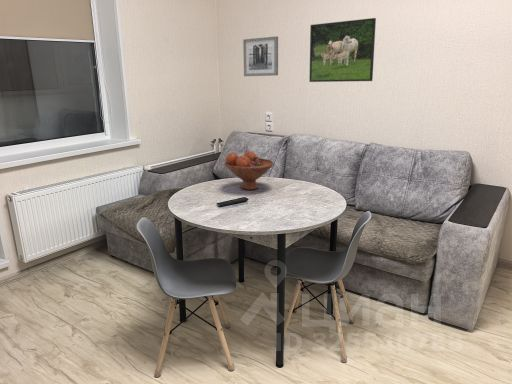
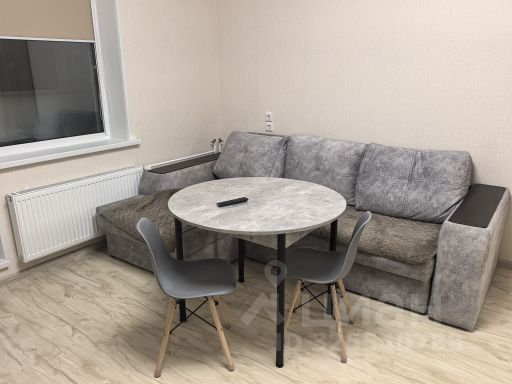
- wall art (260, 57)
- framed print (340, 52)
- fruit bowl (249, 170)
